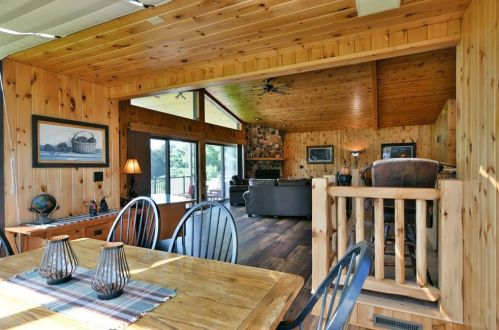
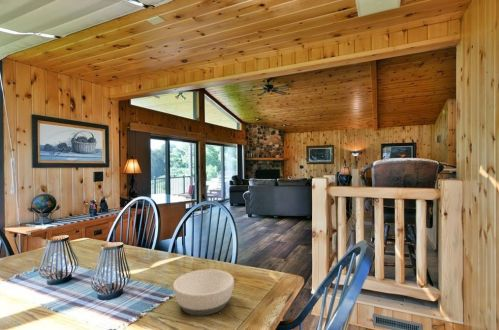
+ bowl (204, 291)
